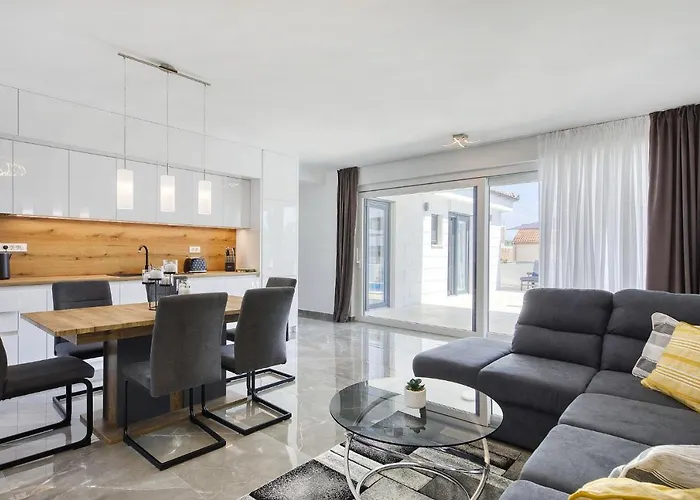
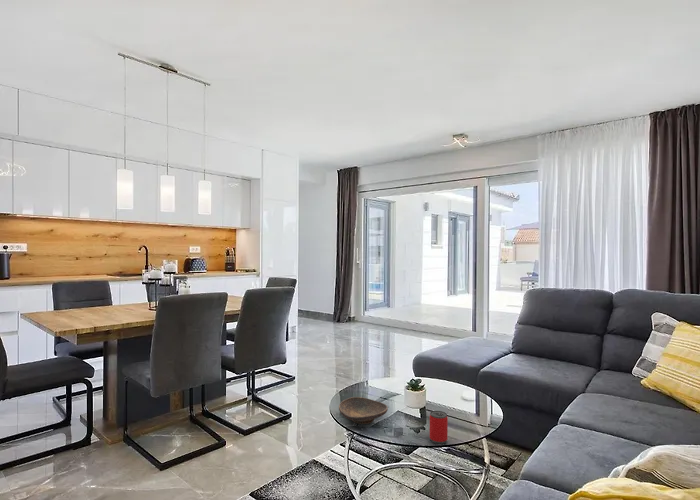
+ beverage can (438, 426)
+ decorative bowl (363, 412)
